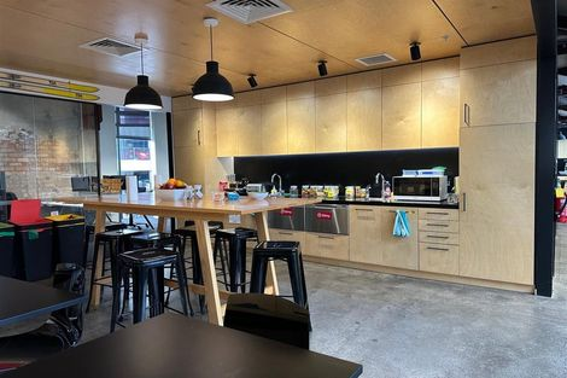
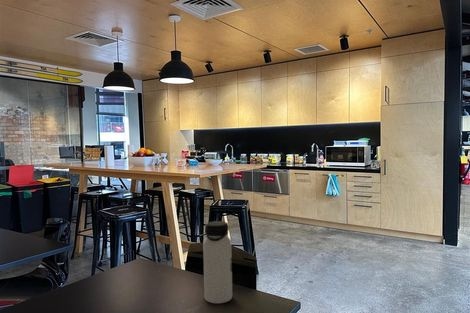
+ water bottle (217, 260)
